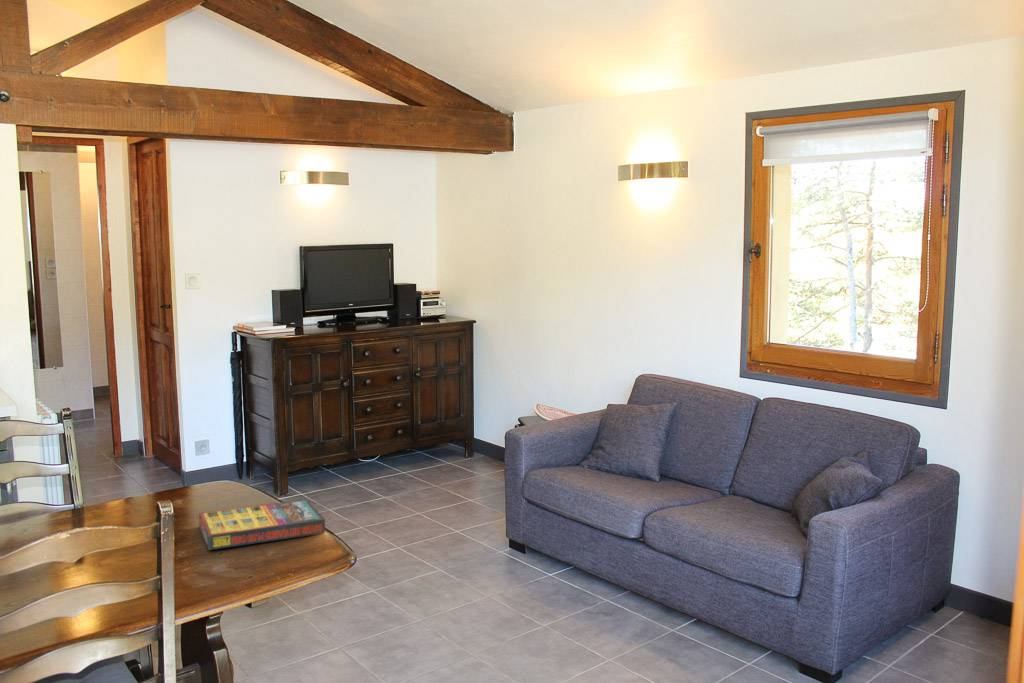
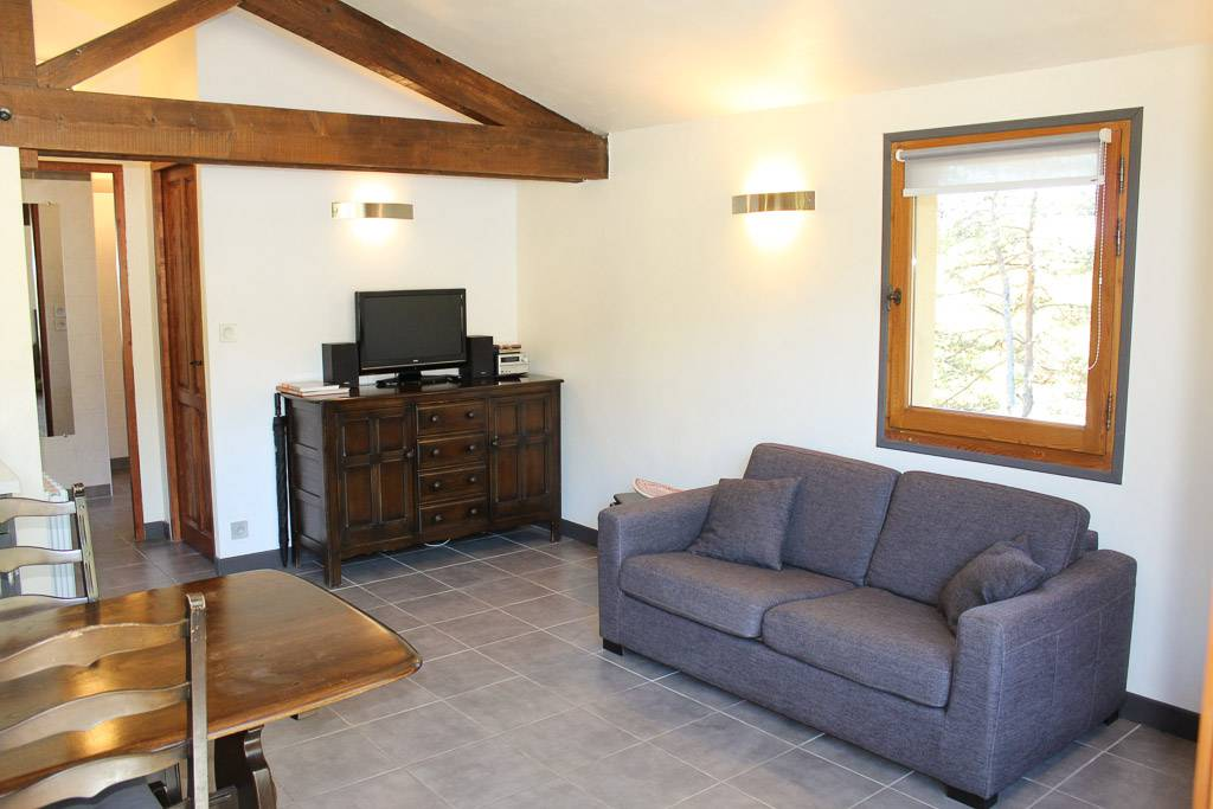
- game compilation box (261, 522)
